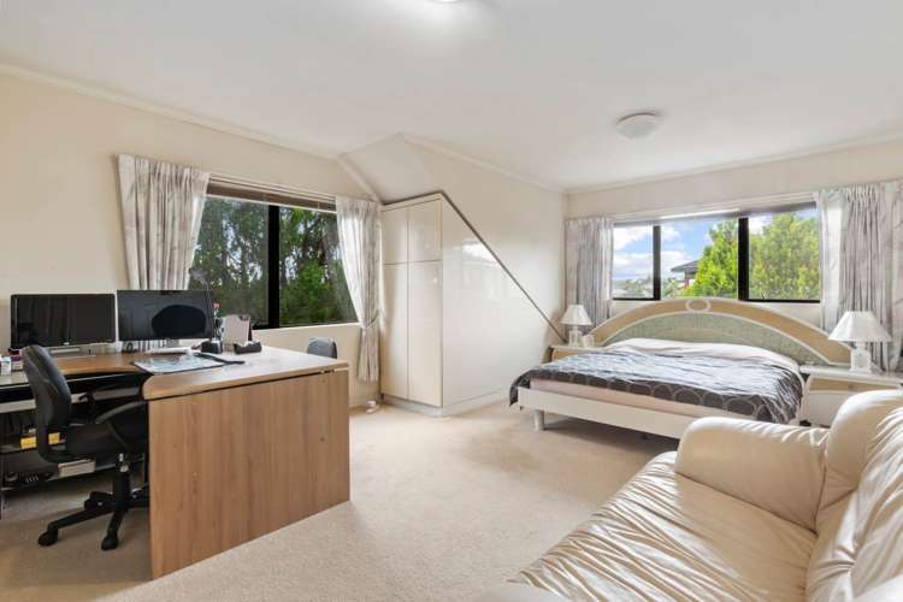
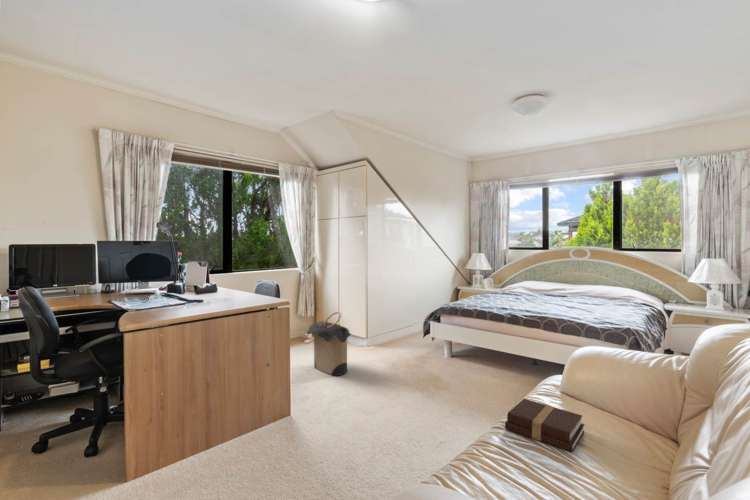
+ laundry hamper (328, 340)
+ book (544, 422)
